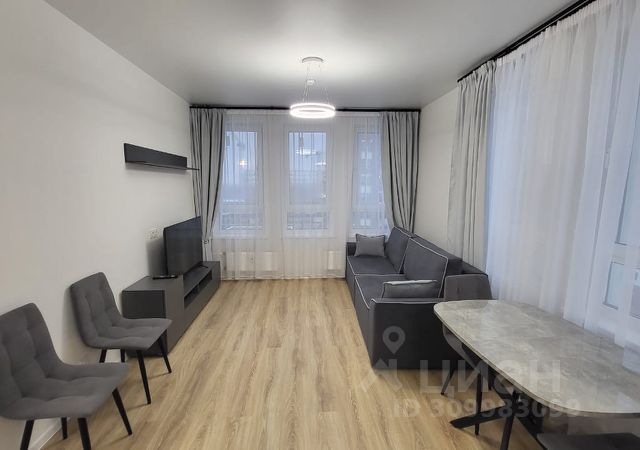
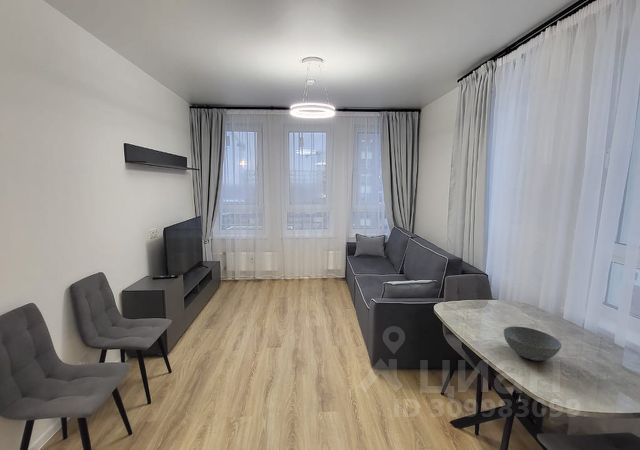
+ bowl (530, 345)
